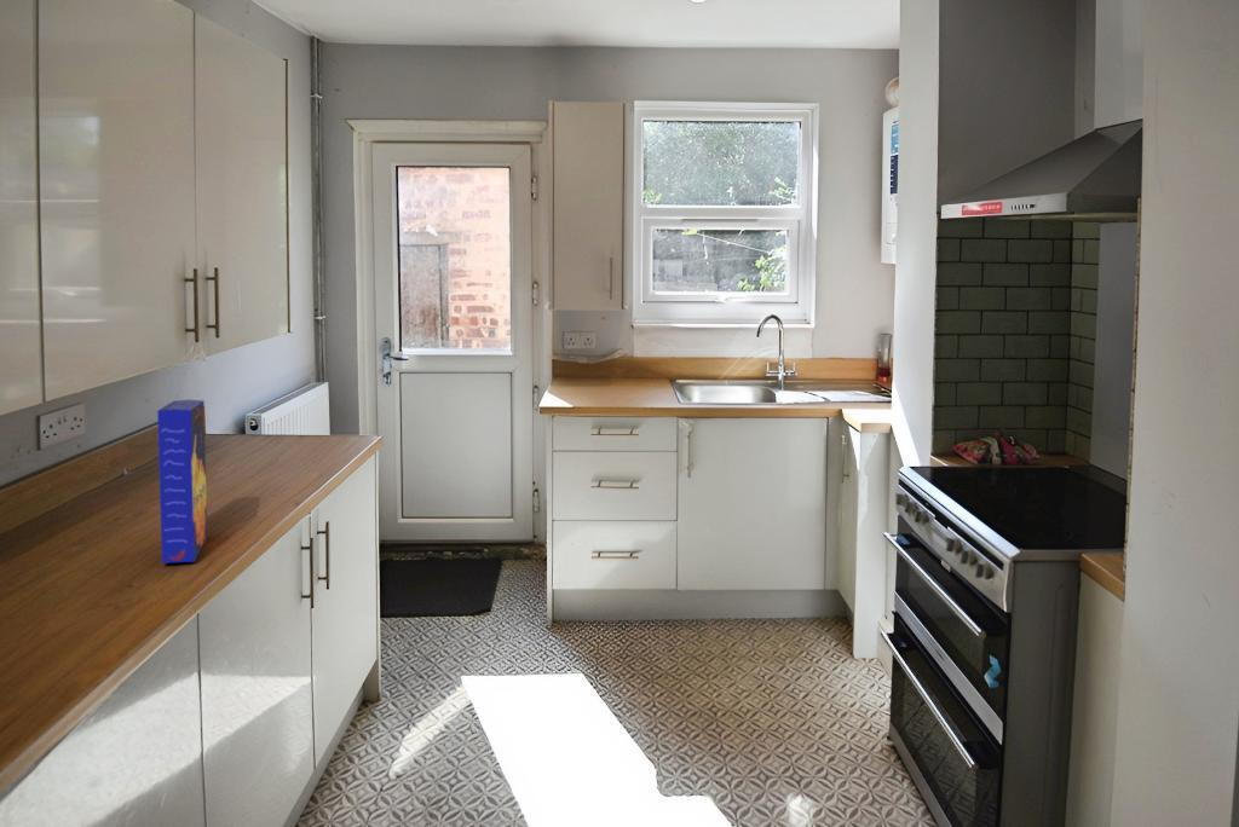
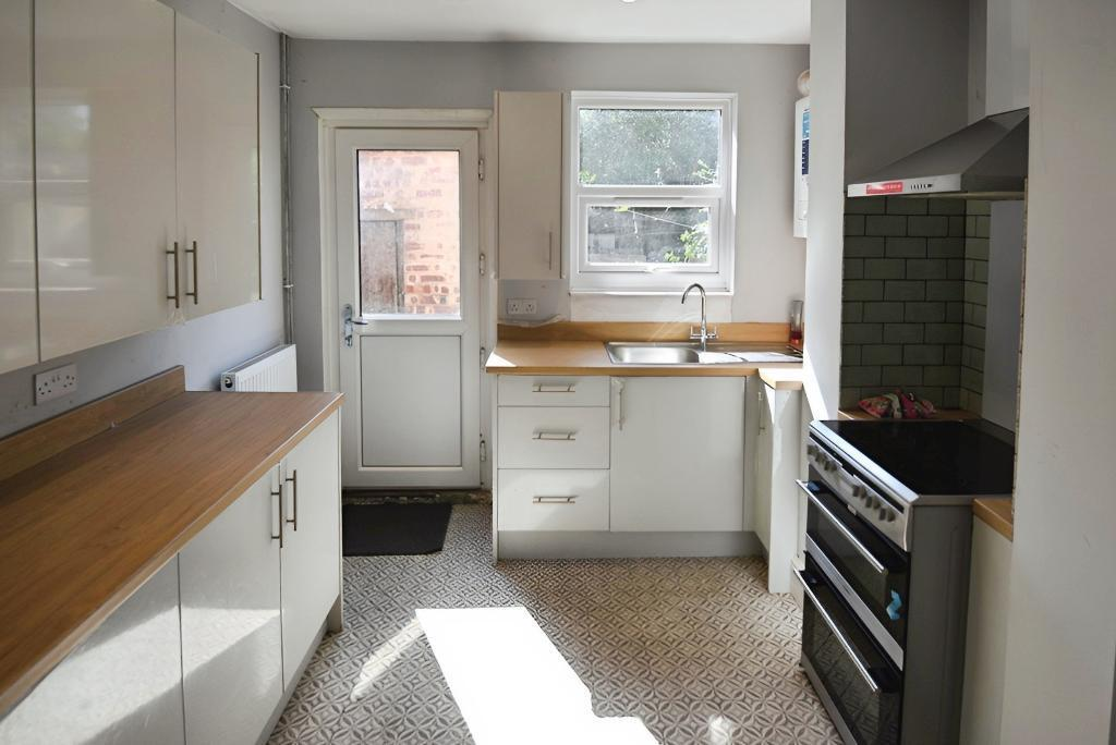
- cereal box (183, 478)
